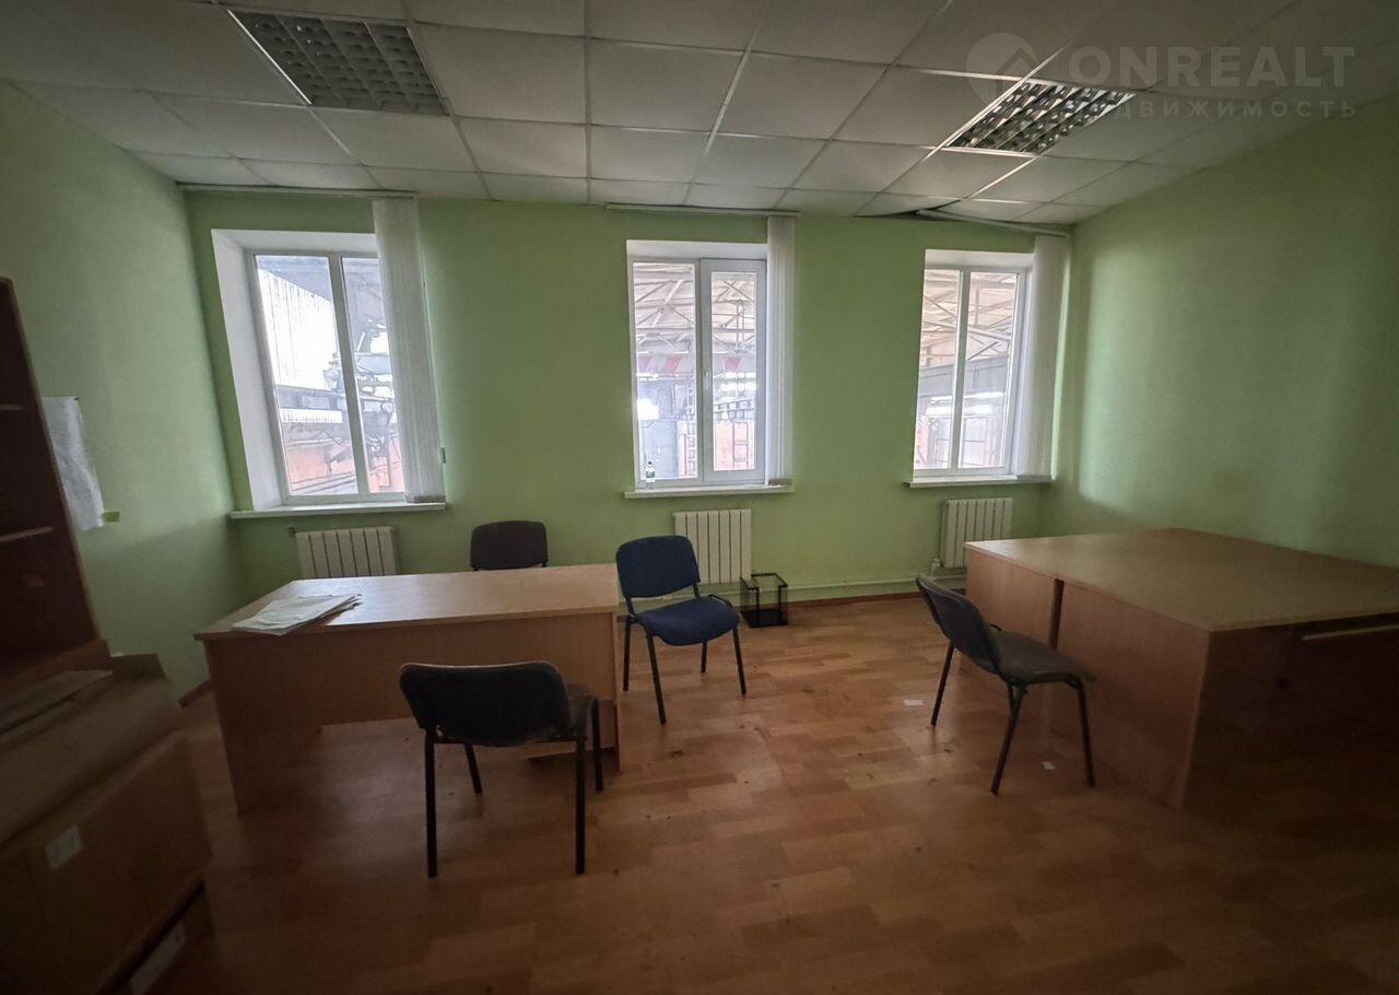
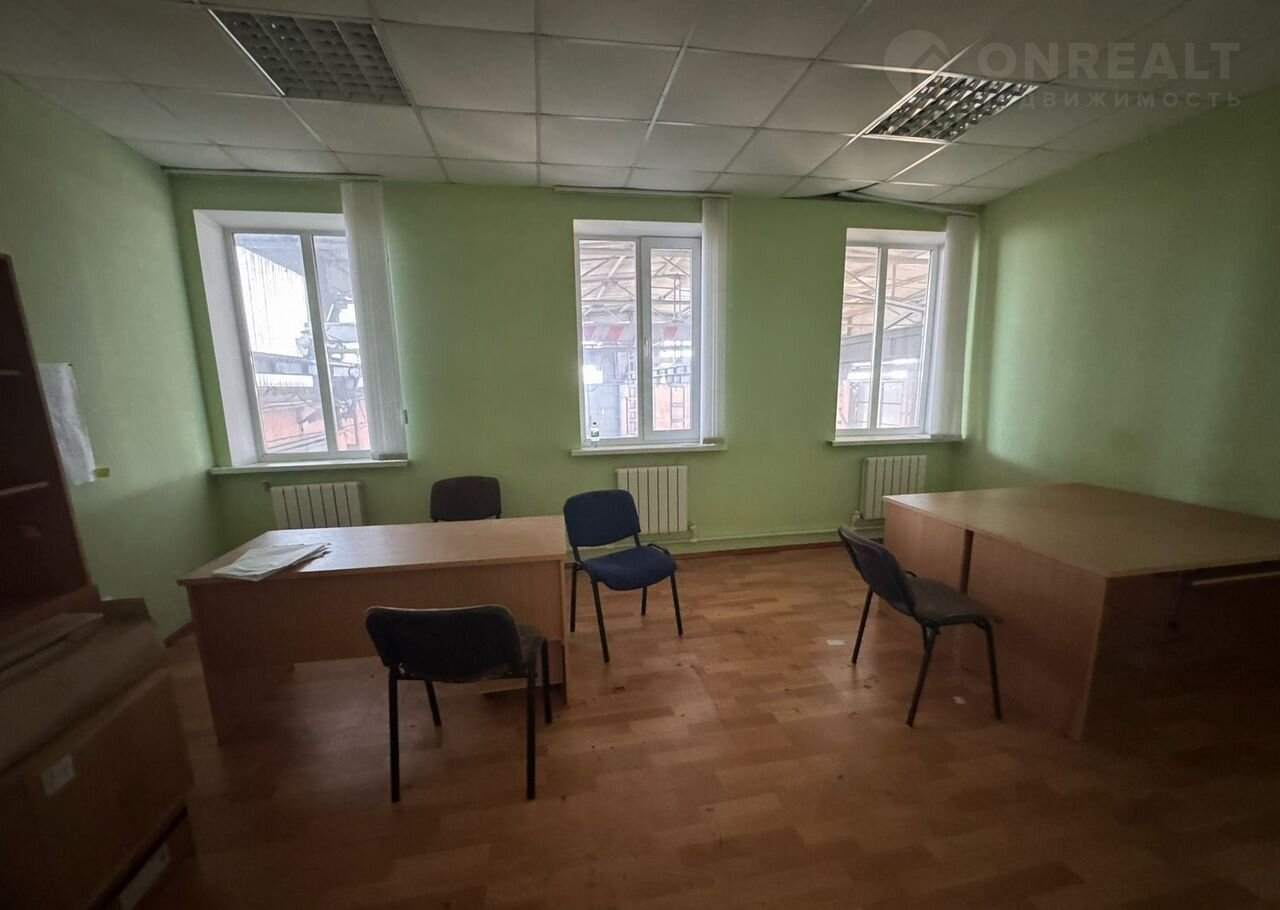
- wastebasket (764, 597)
